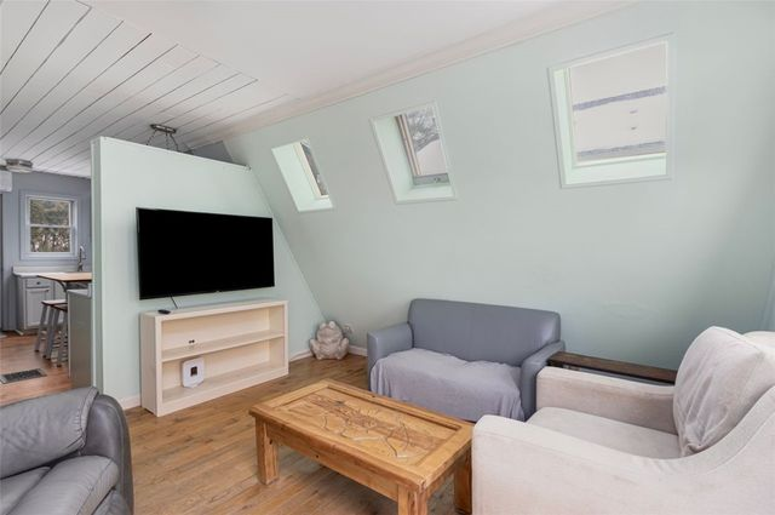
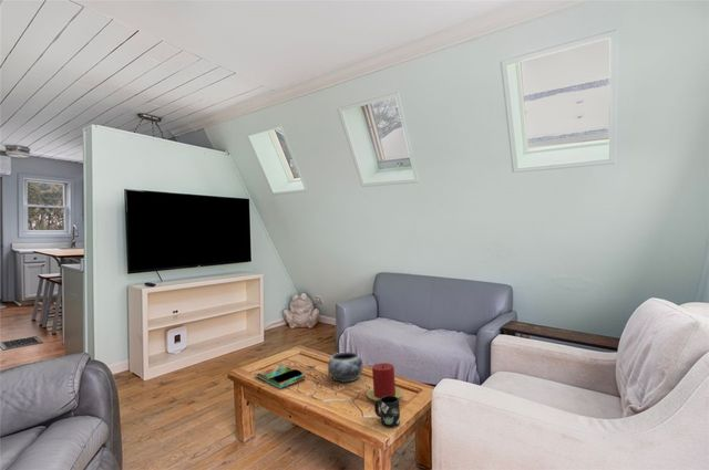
+ candle (383, 380)
+ mug (386, 409)
+ decorative bowl (345, 366)
+ book (280, 375)
